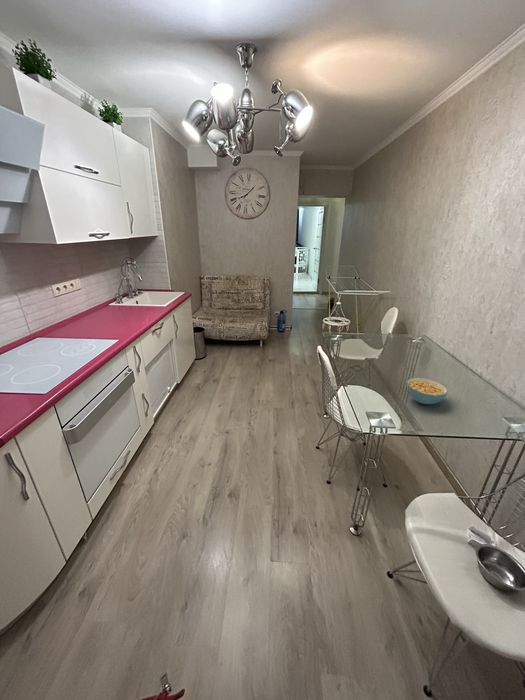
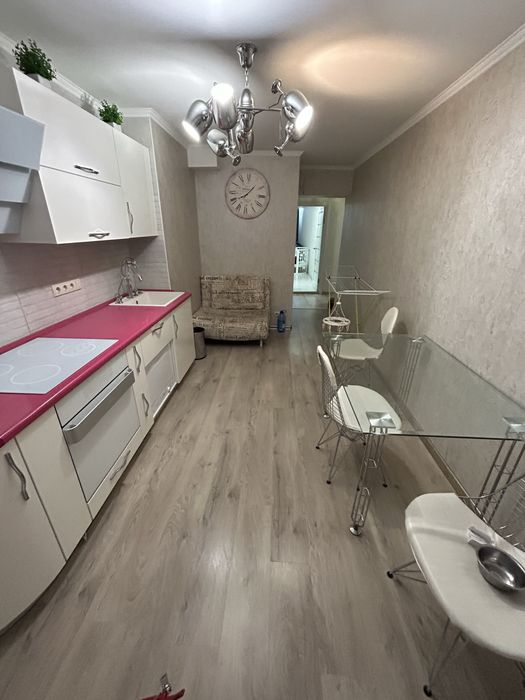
- cereal bowl (424, 393)
